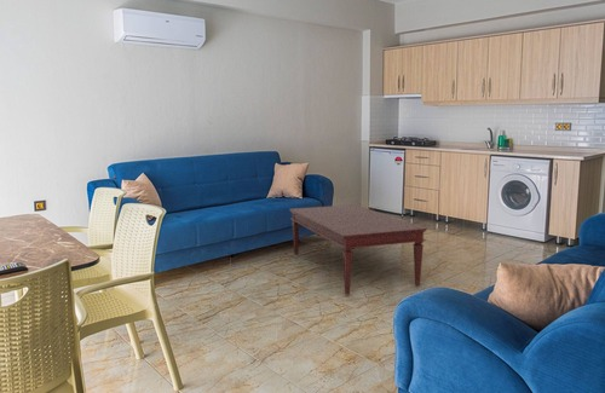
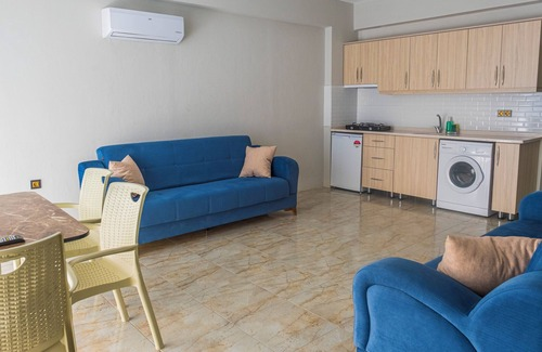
- coffee table (350, 243)
